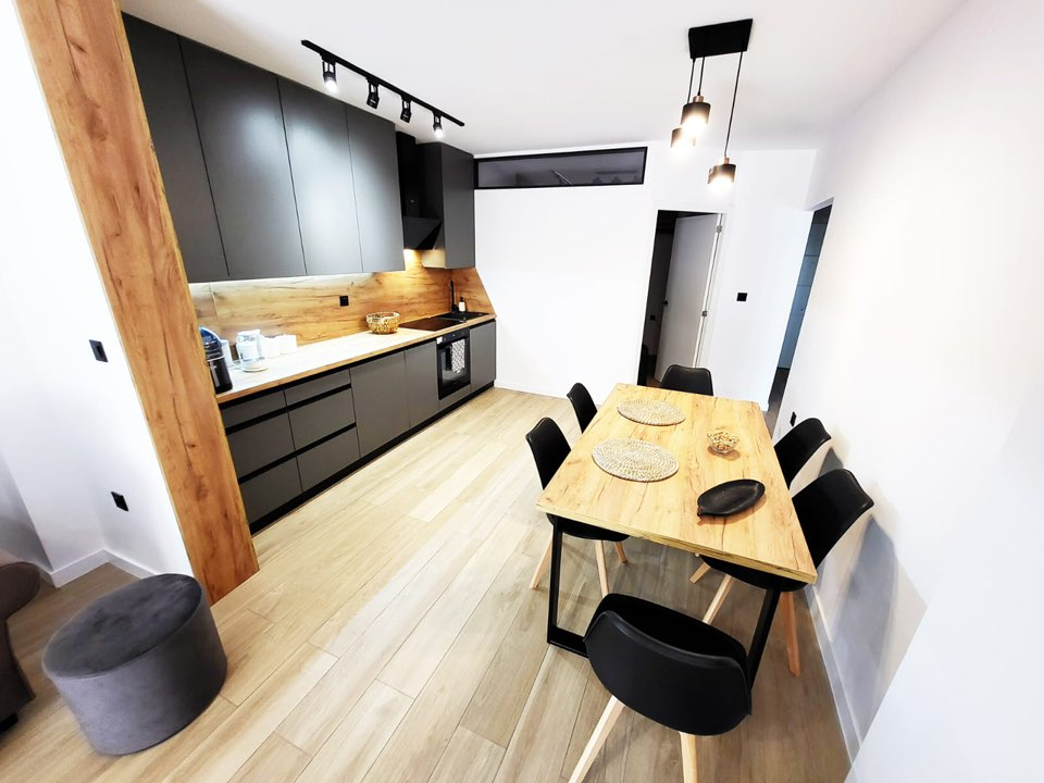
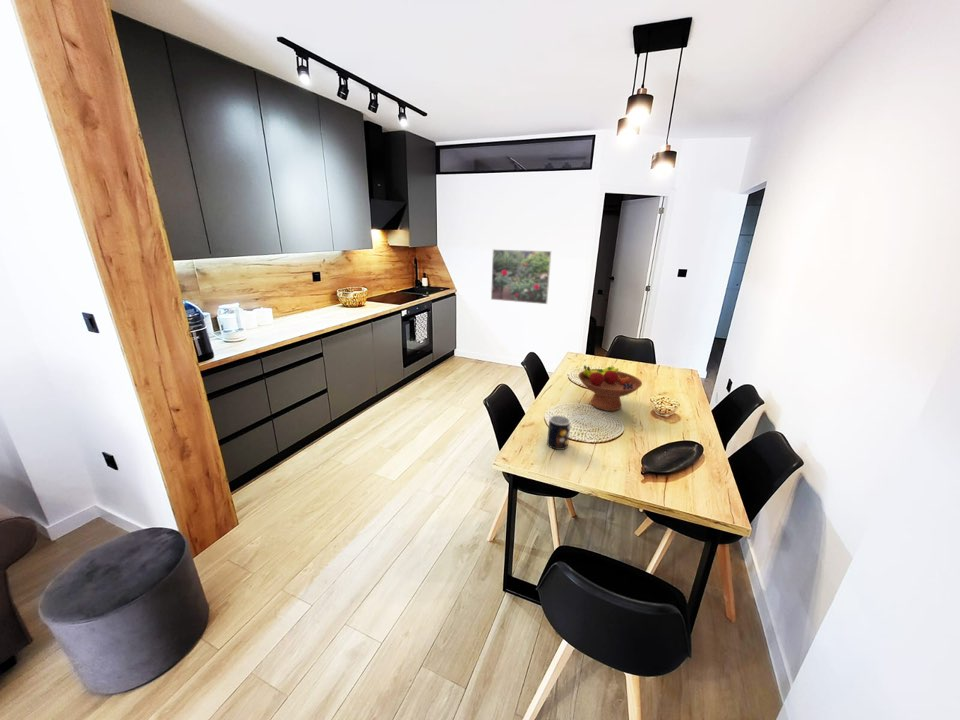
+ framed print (519, 276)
+ fruit bowl (608, 387)
+ mug (557, 433)
